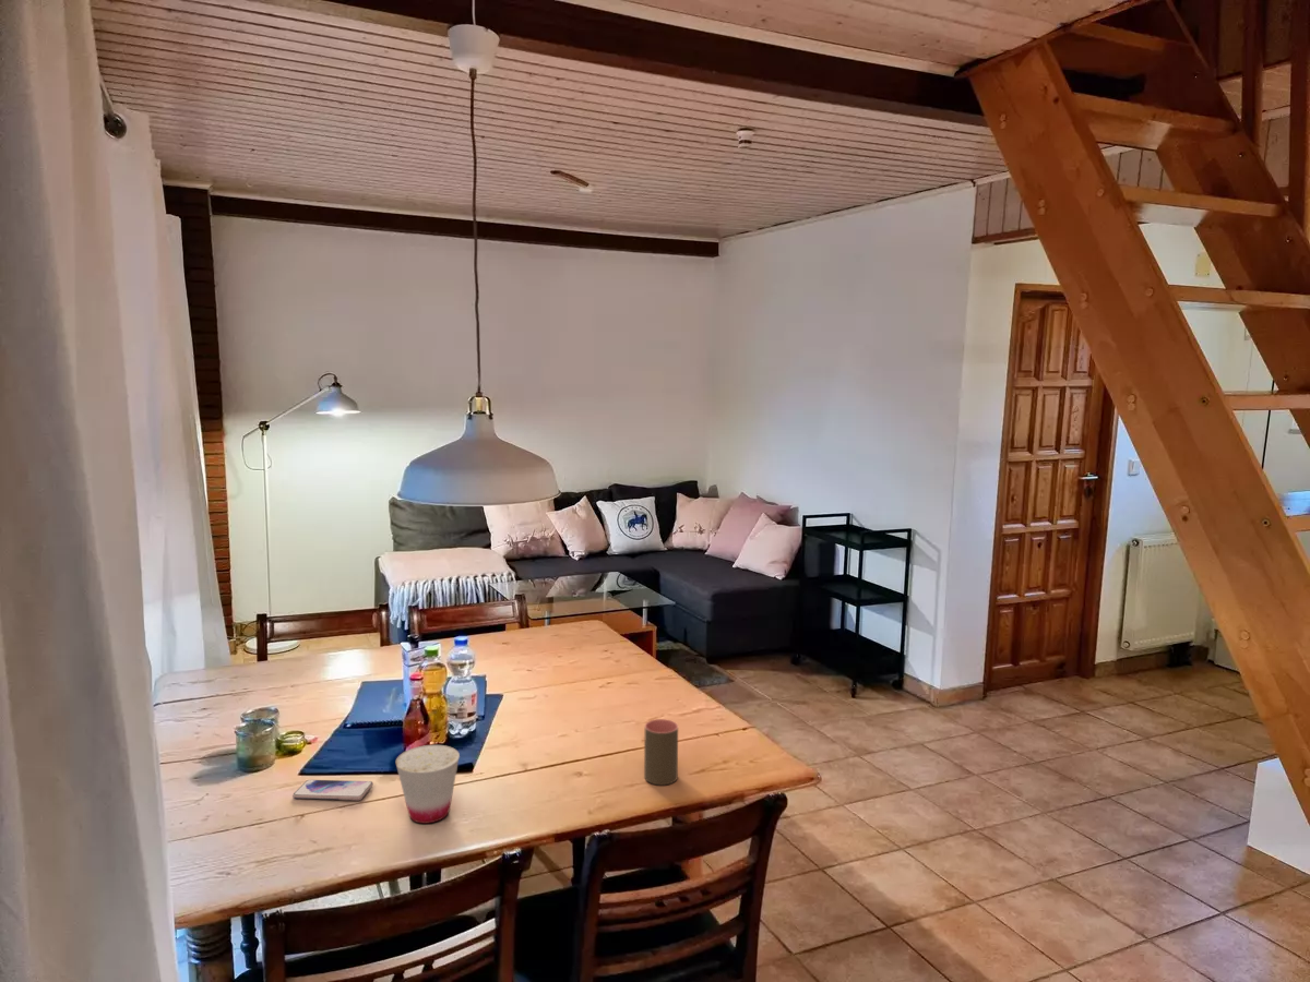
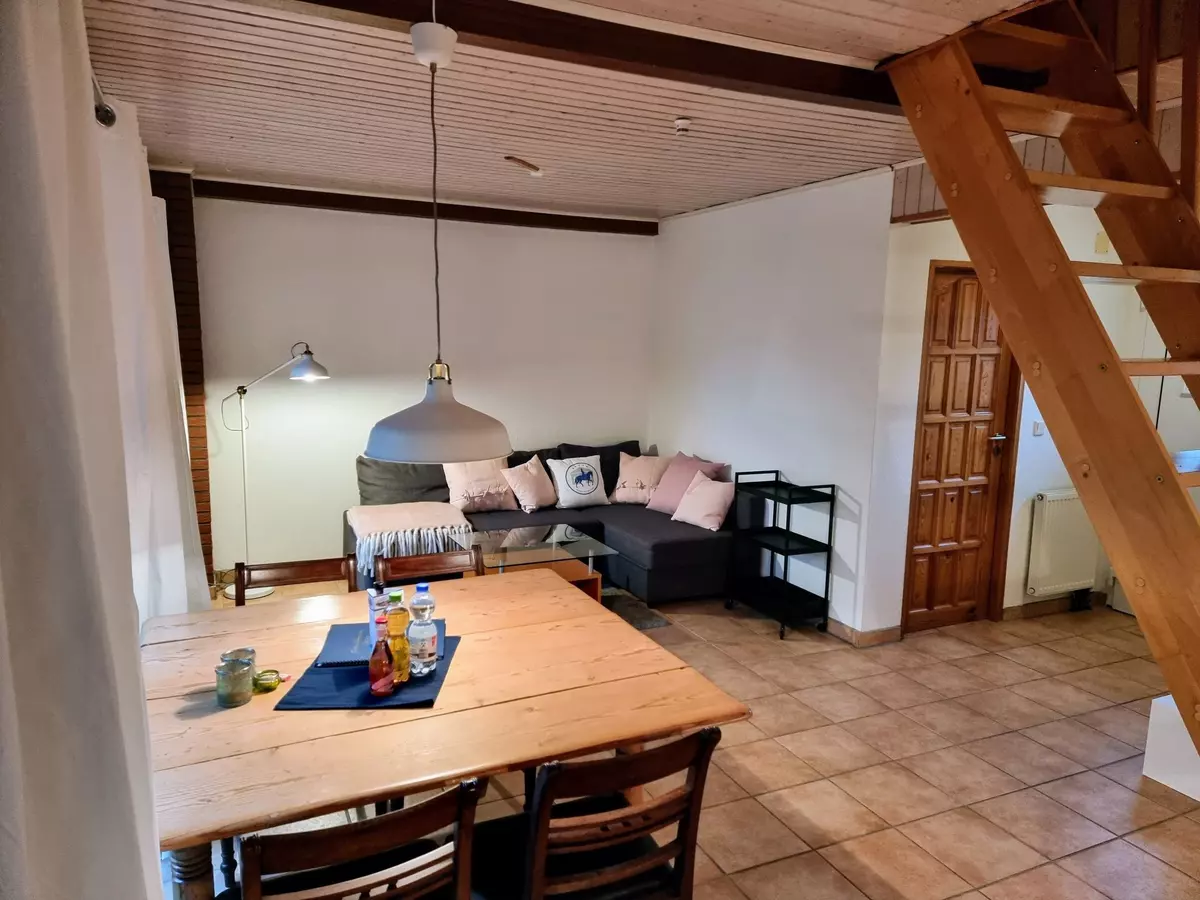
- smartphone (333, 789)
- cup (660, 751)
- cup (428, 786)
